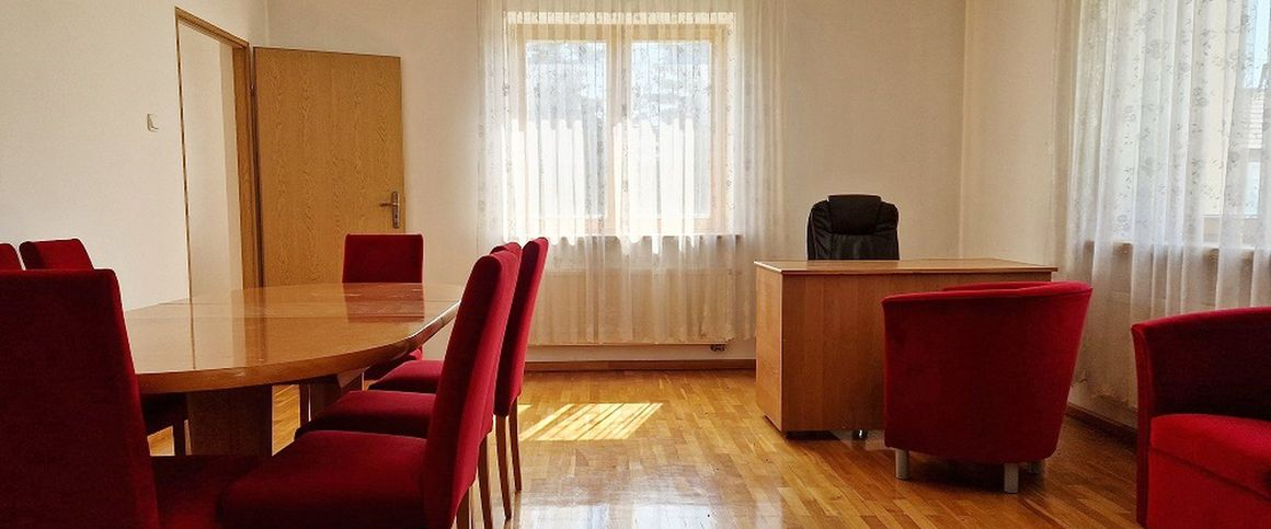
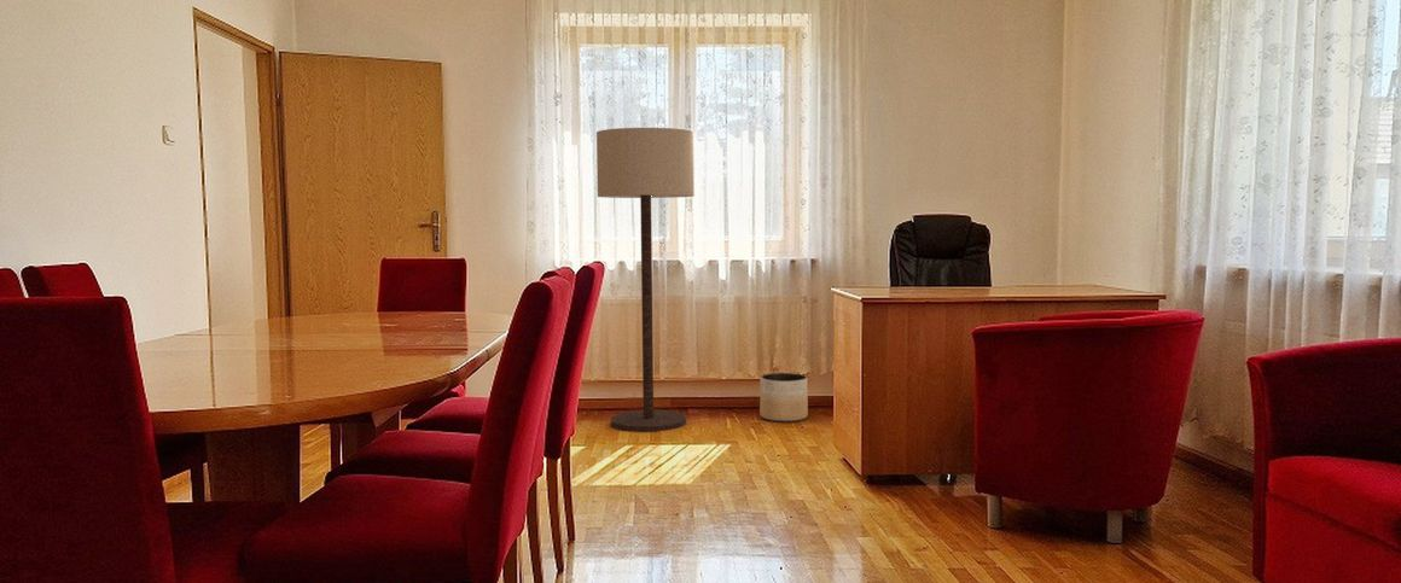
+ planter (784, 397)
+ floor lamp (646, 280)
